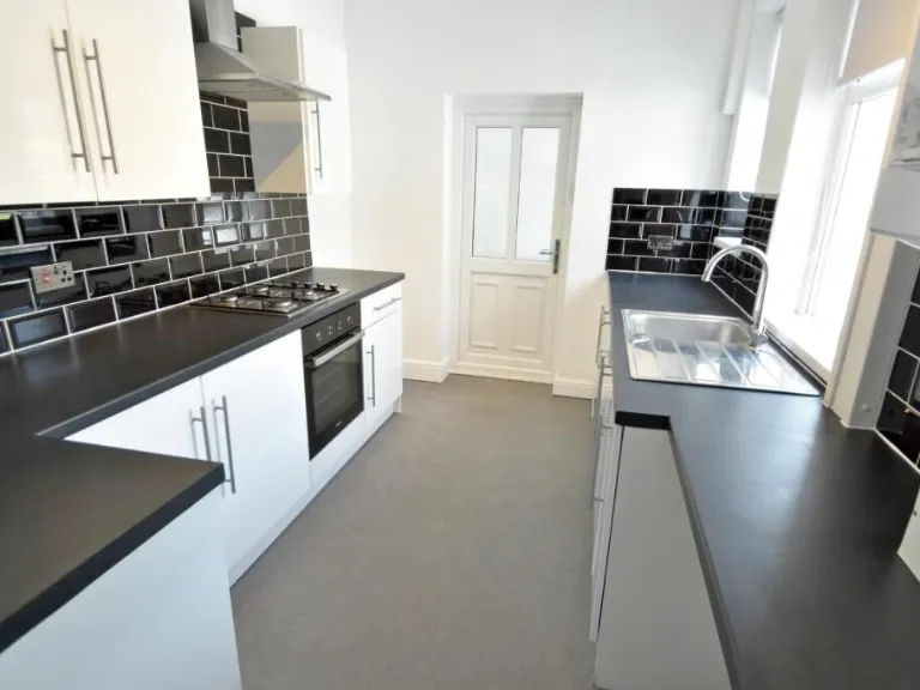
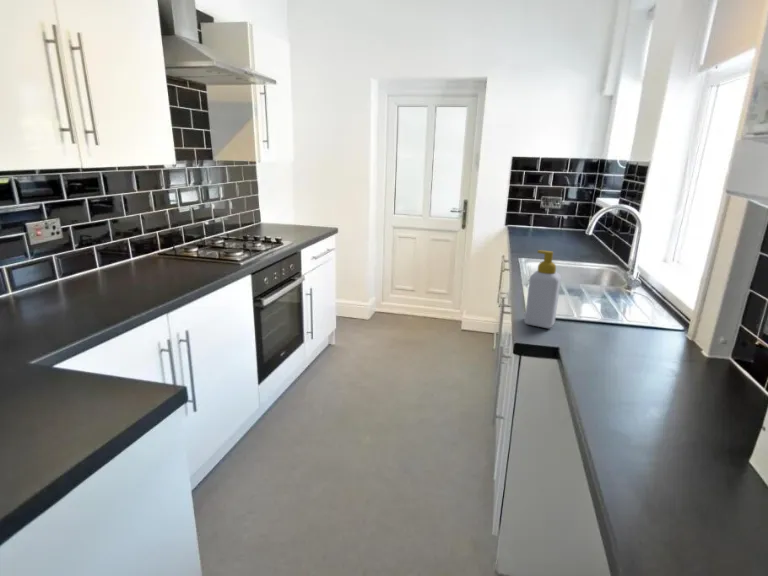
+ soap bottle (544, 288)
